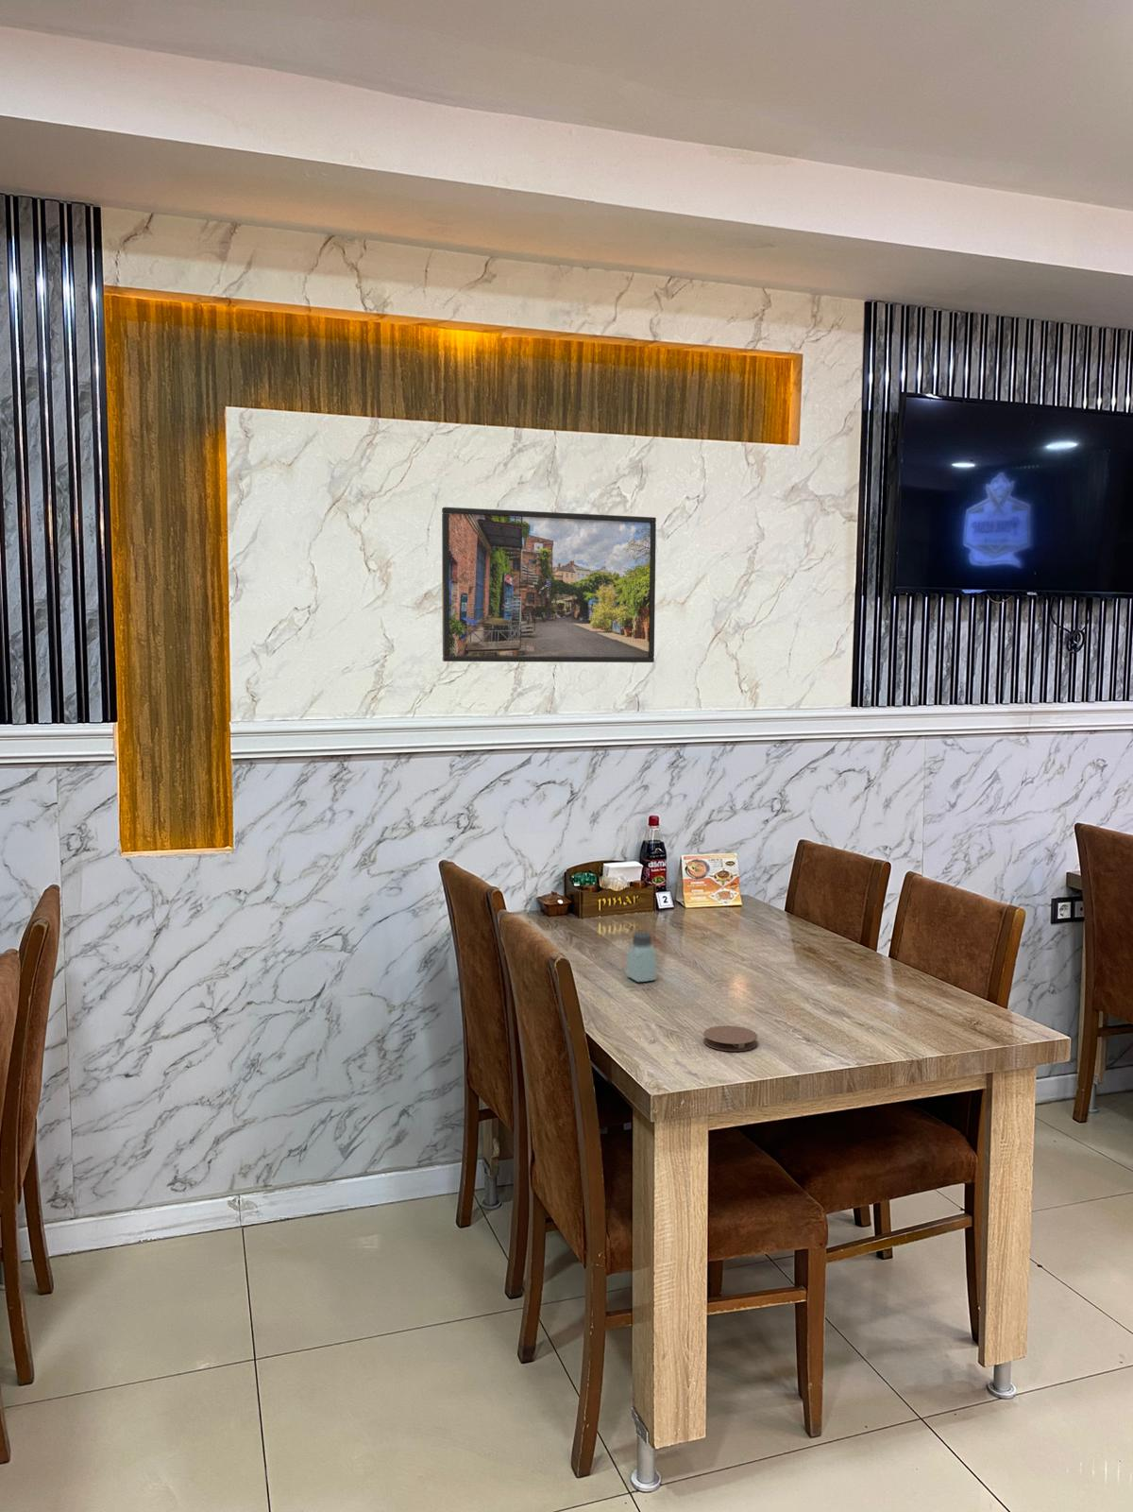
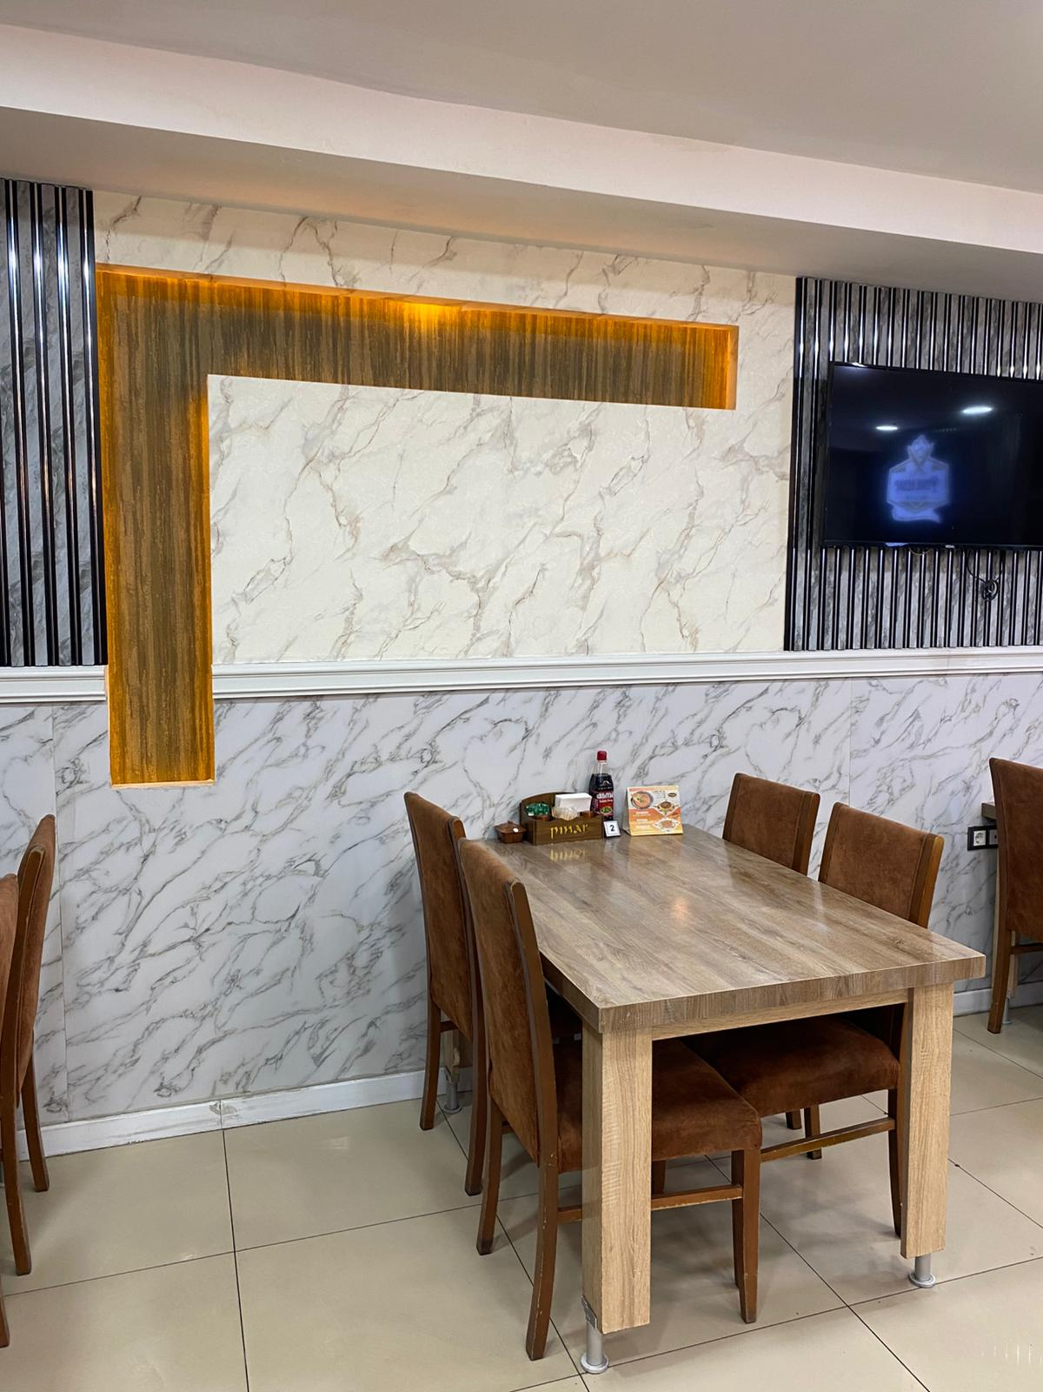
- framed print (551, 588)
- saltshaker (641, 956)
- coaster (730, 1038)
